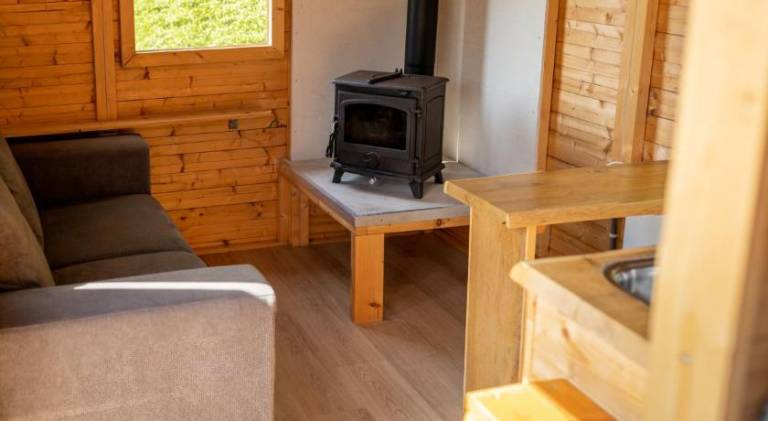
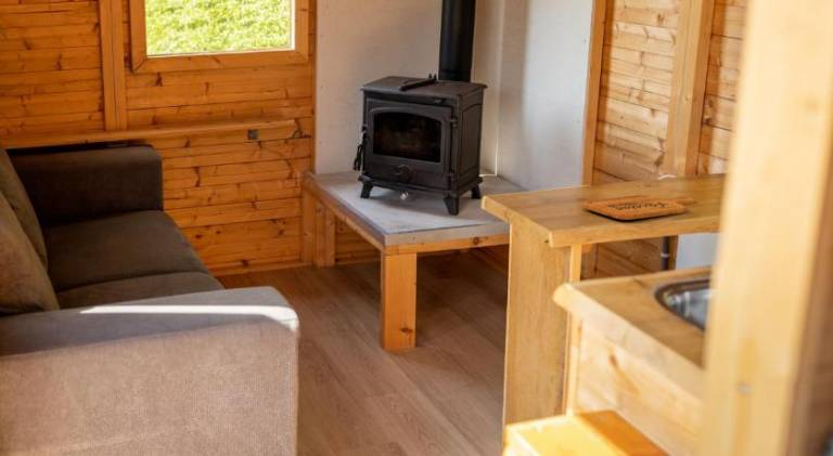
+ cutting board (646, 205)
